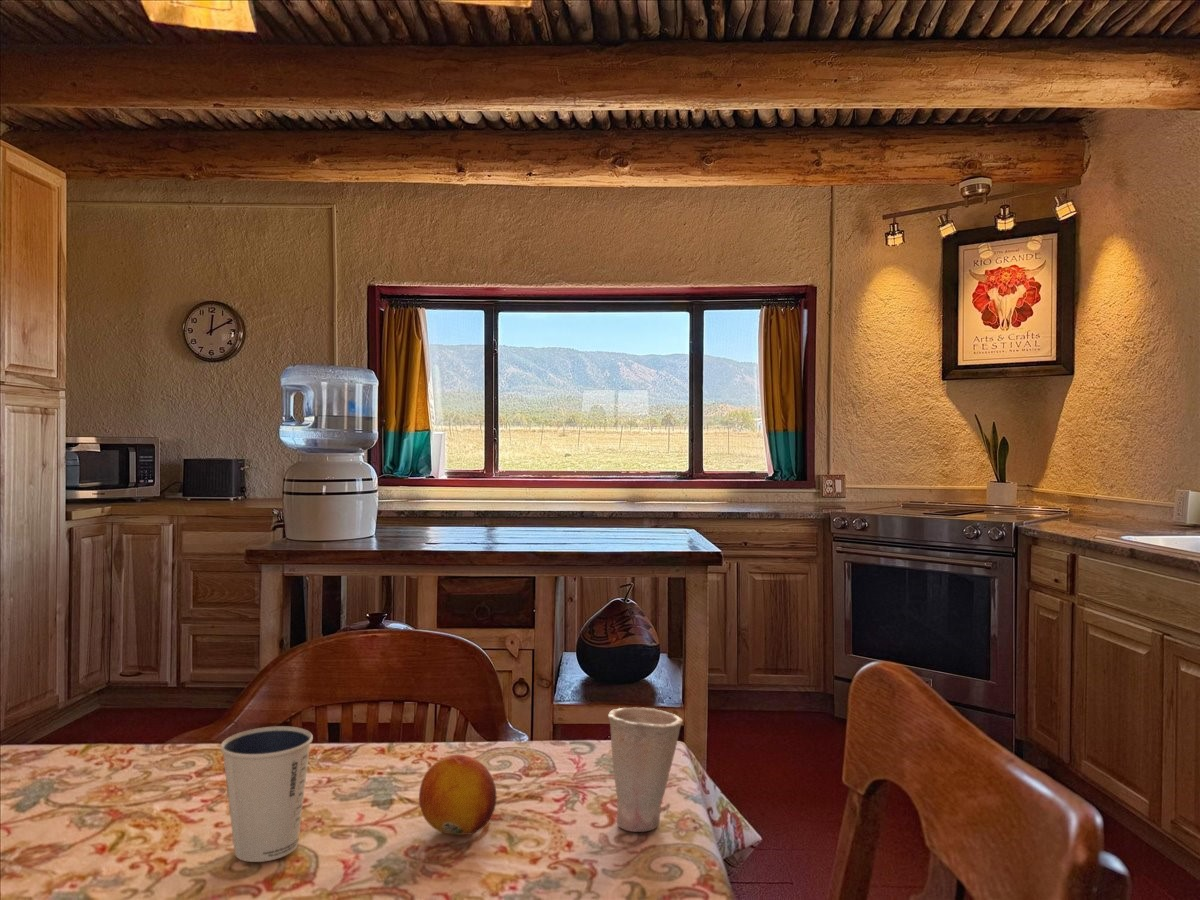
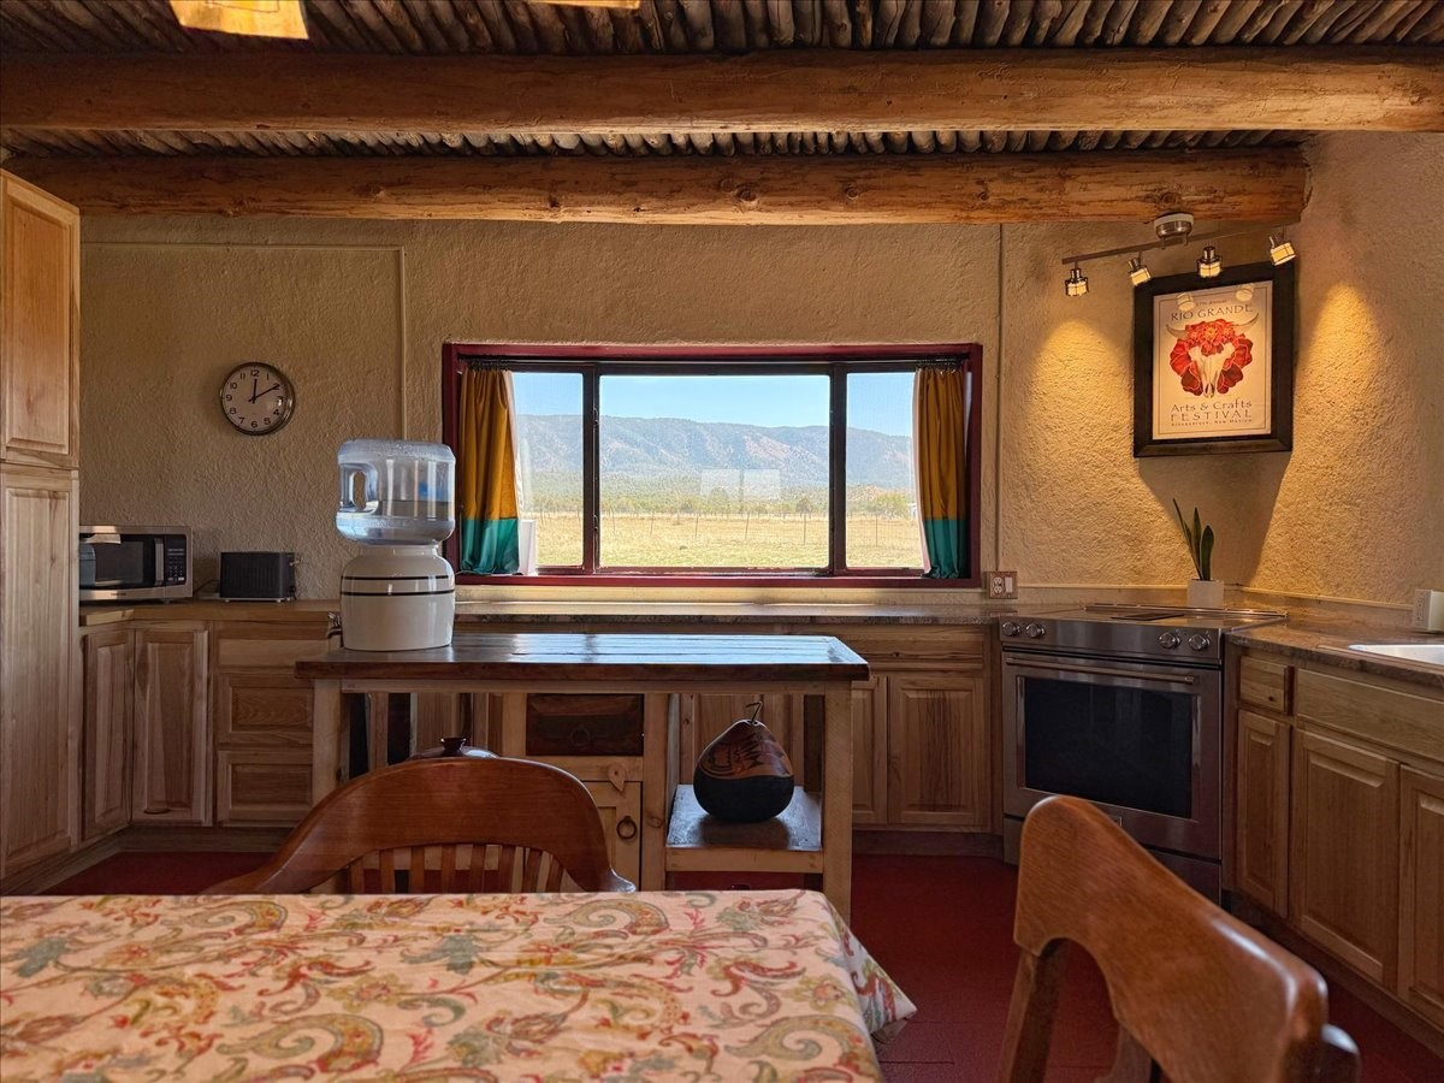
- fruit (457, 792)
- dixie cup (266, 794)
- cup (645, 767)
